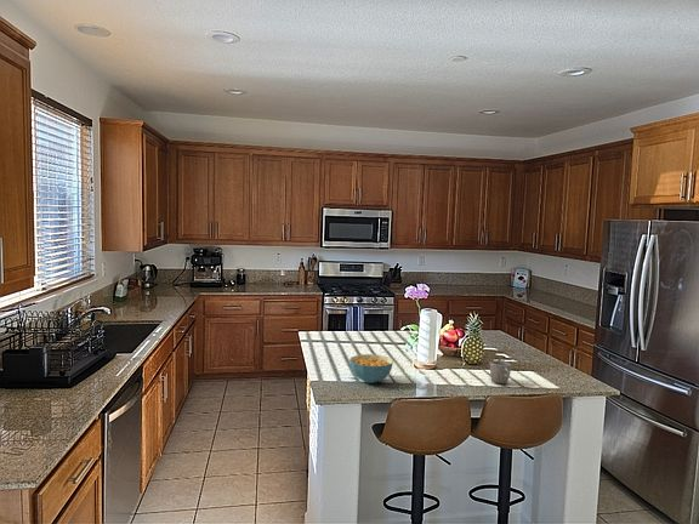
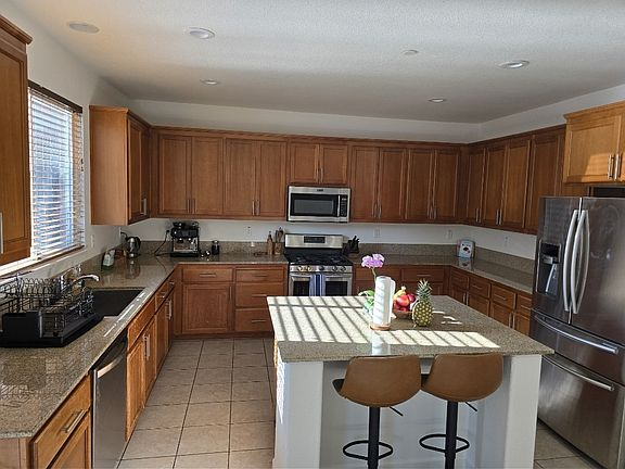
- cereal bowl (370, 370)
- mug (499, 372)
